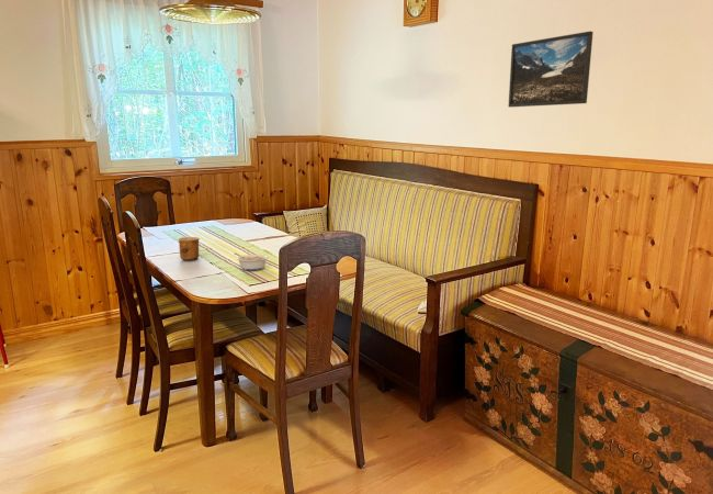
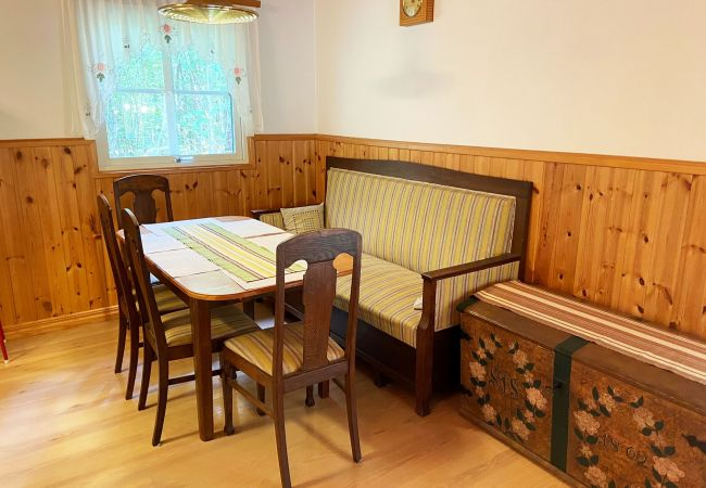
- legume (251, 261)
- cup (189, 248)
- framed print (546, 71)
